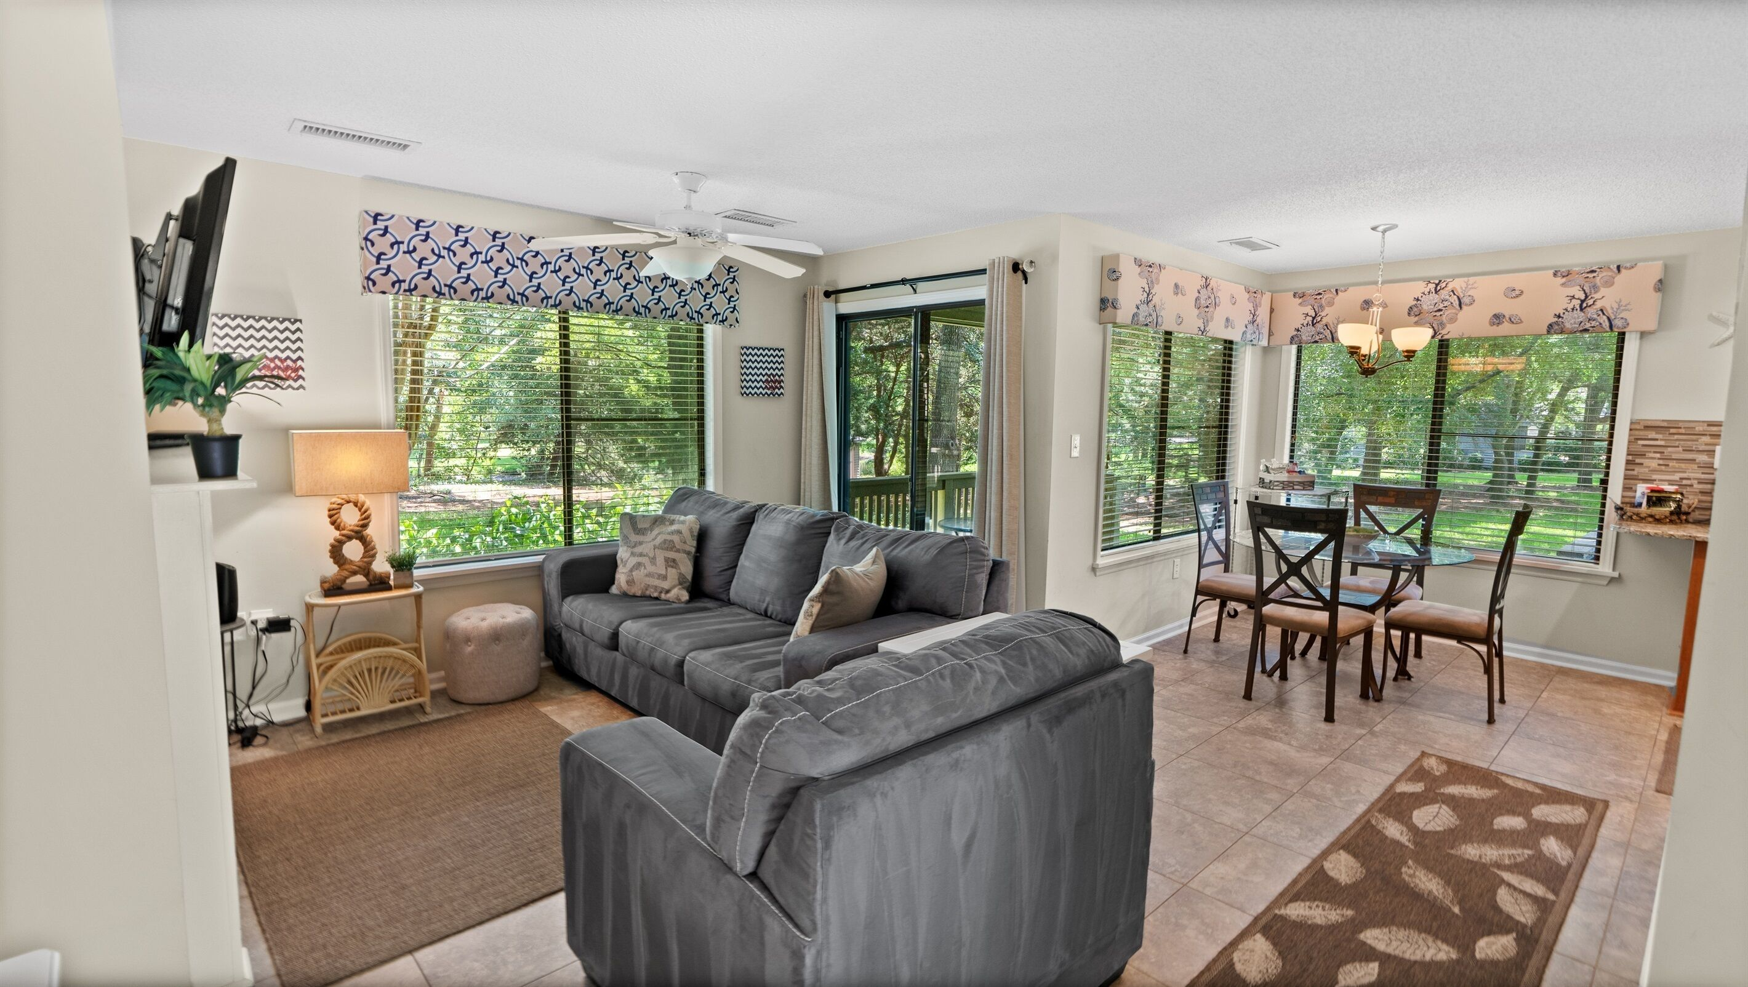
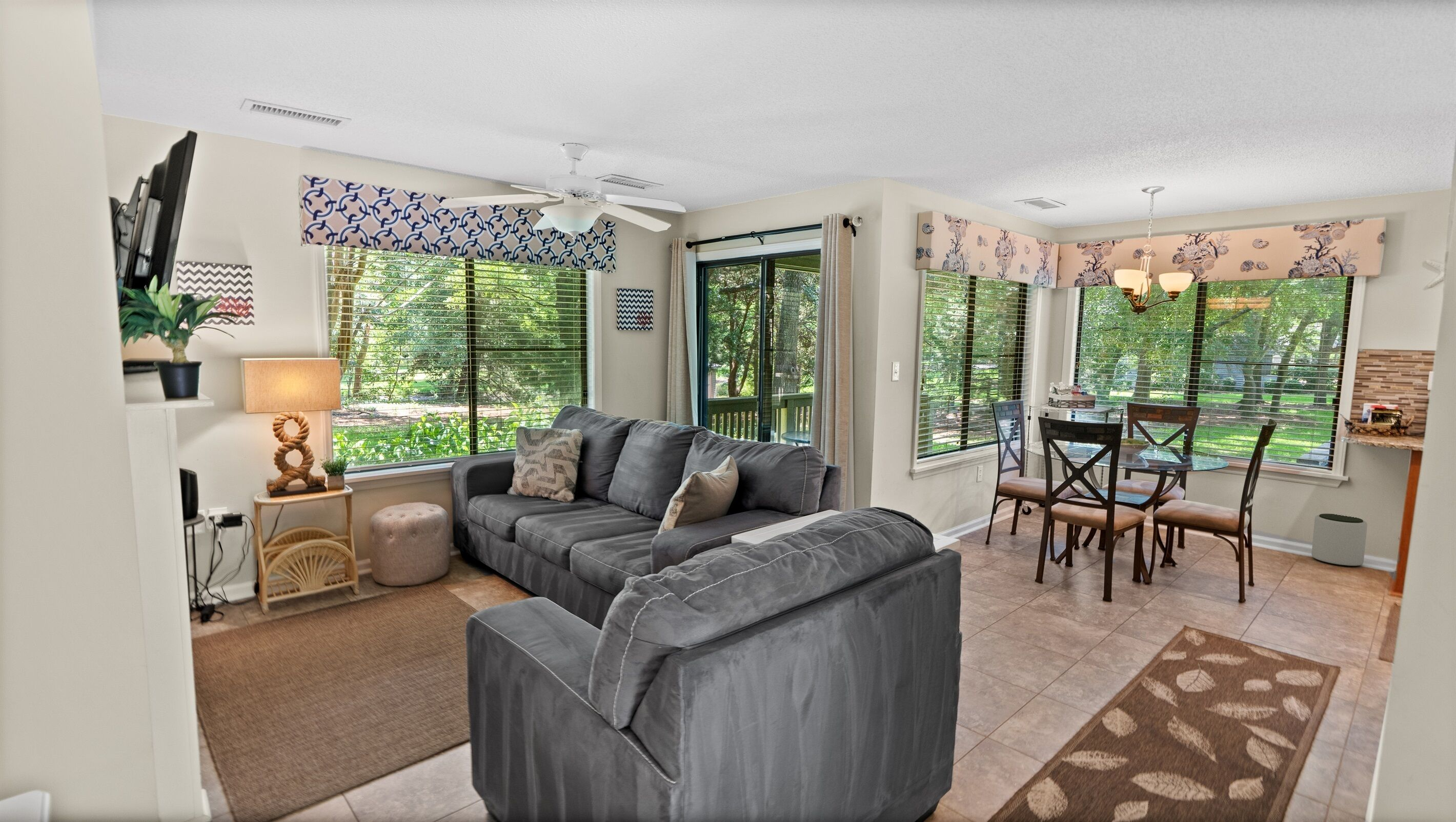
+ plant pot (1339, 539)
